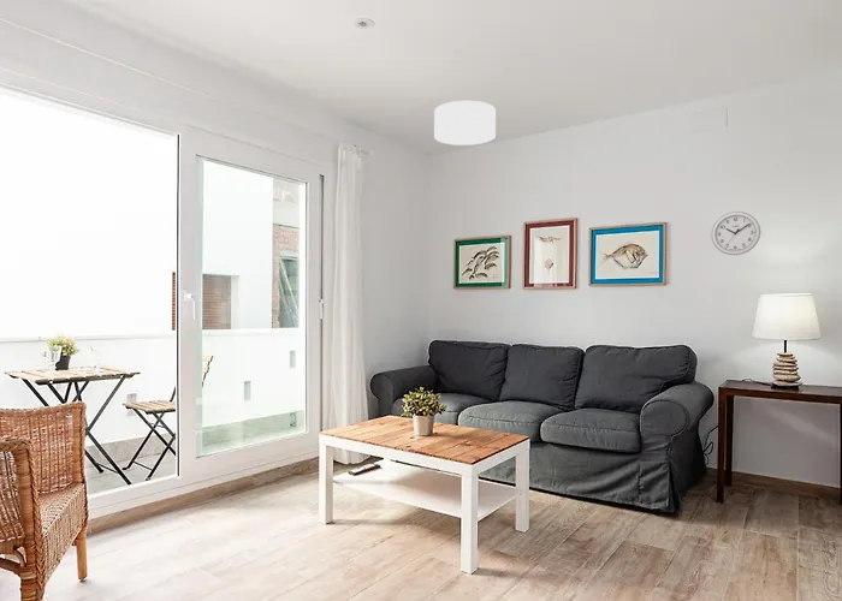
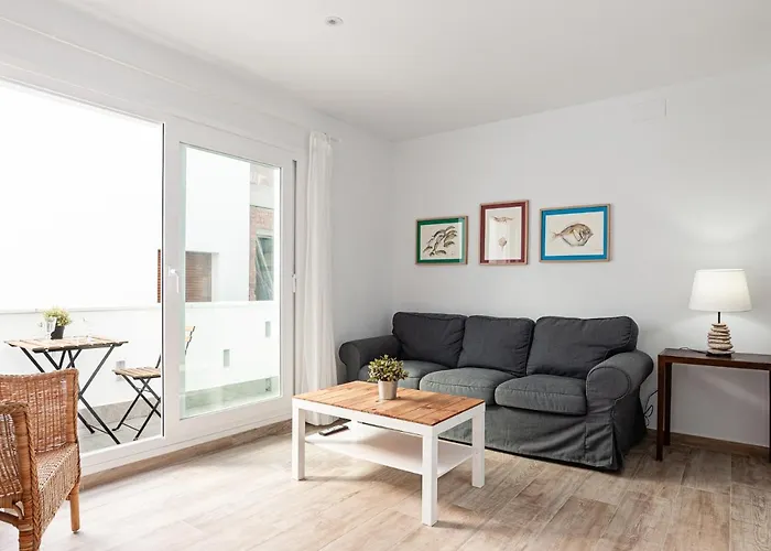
- ceiling light (464, 124)
- wall clock (735, 233)
